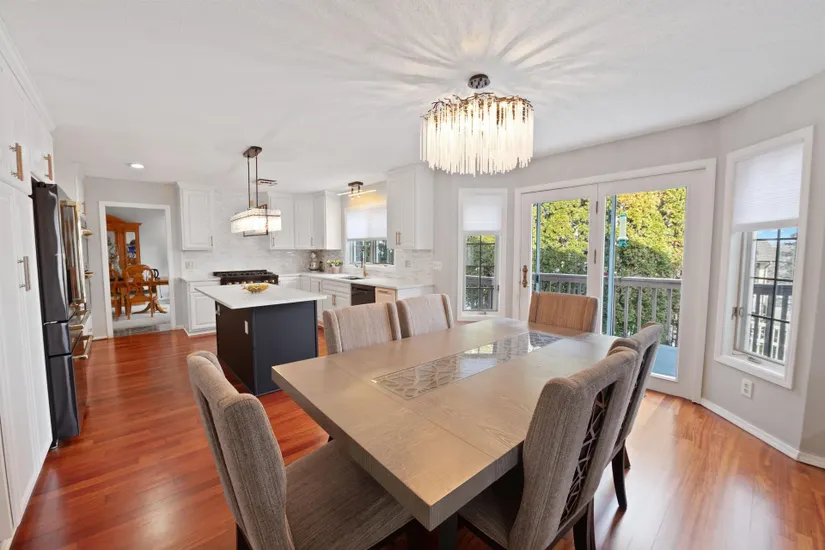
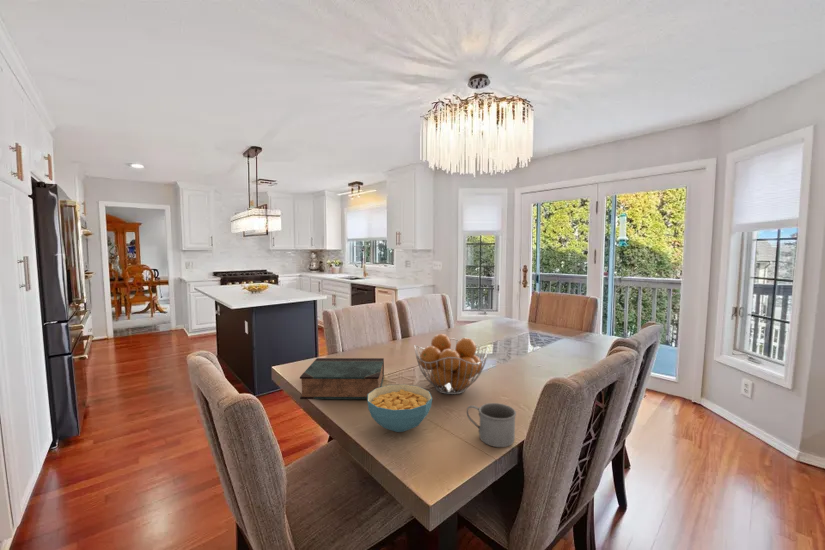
+ mug (493, 423)
+ fruit basket (450, 362)
+ book (345, 376)
+ cereal bowl (399, 411)
